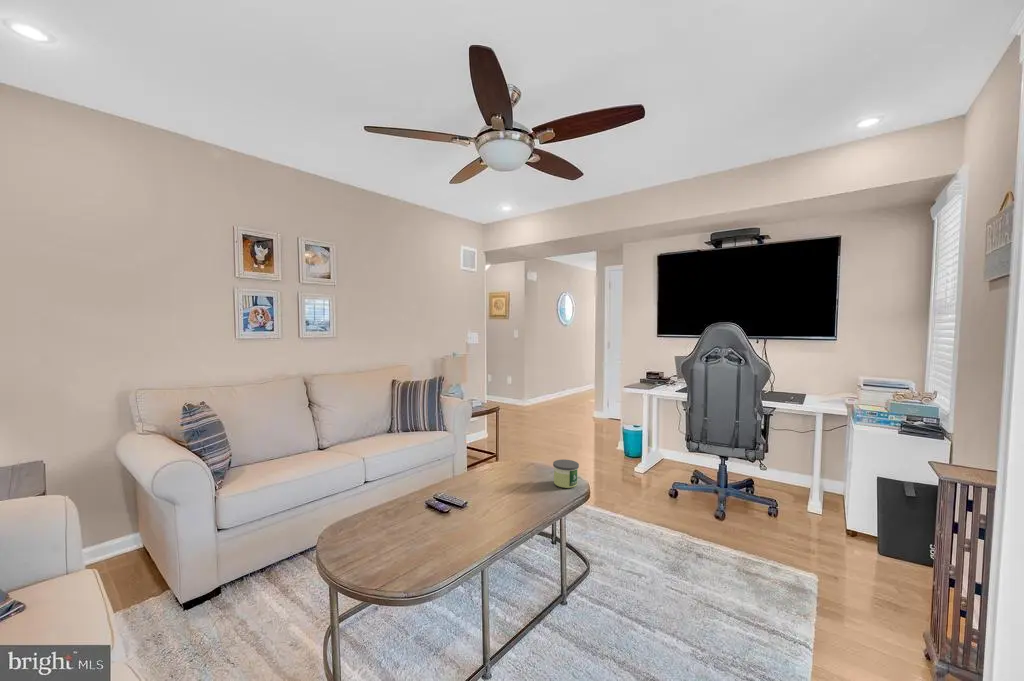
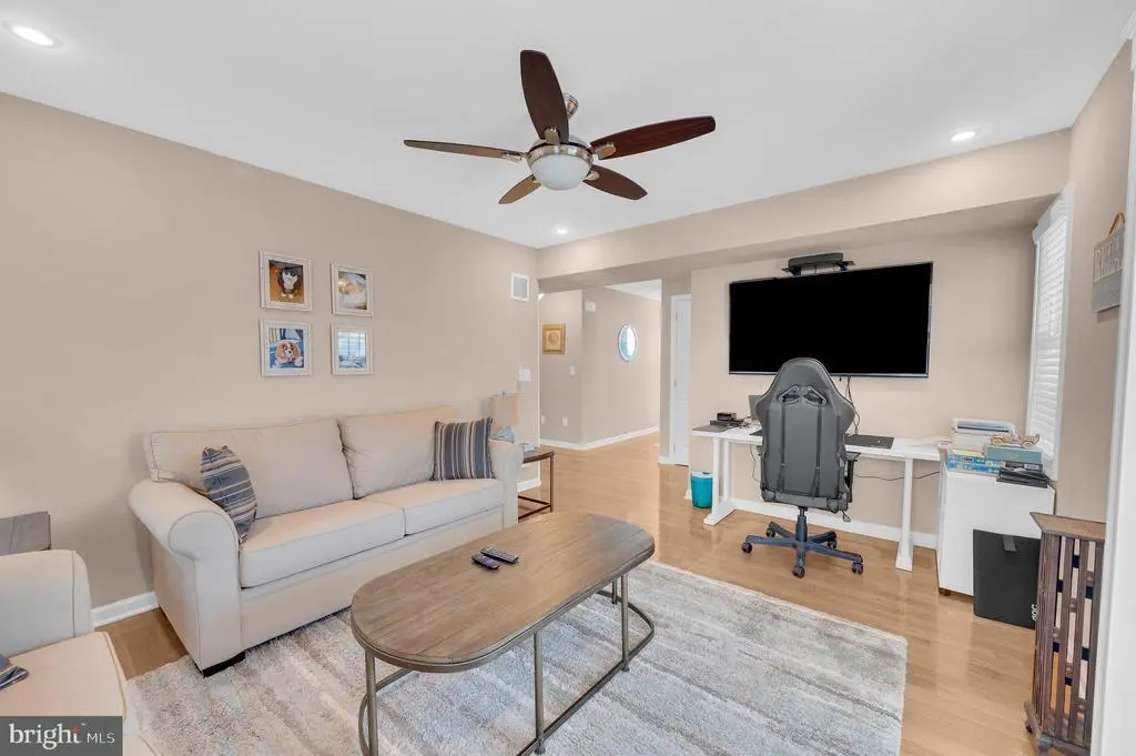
- candle (565, 473)
